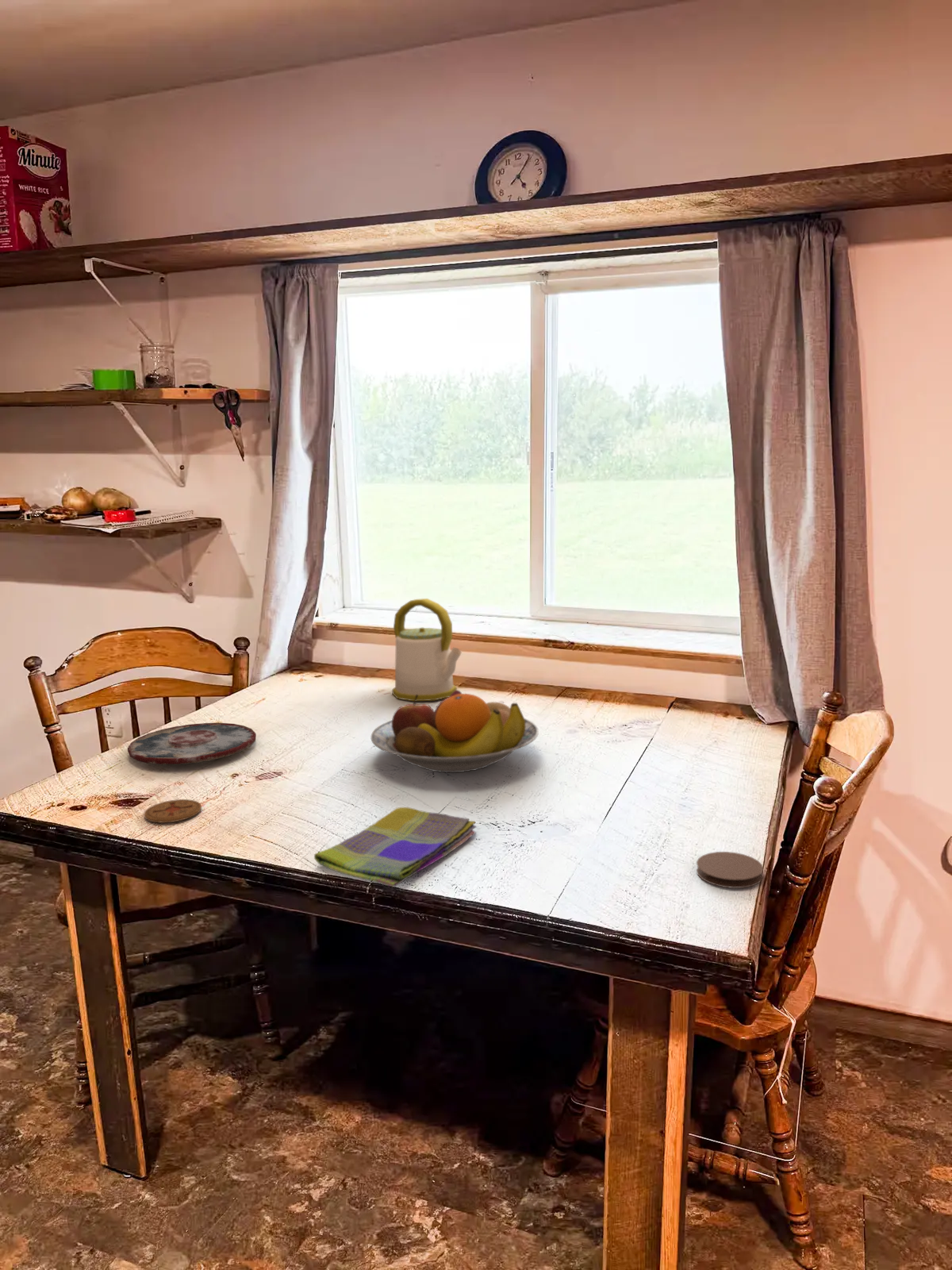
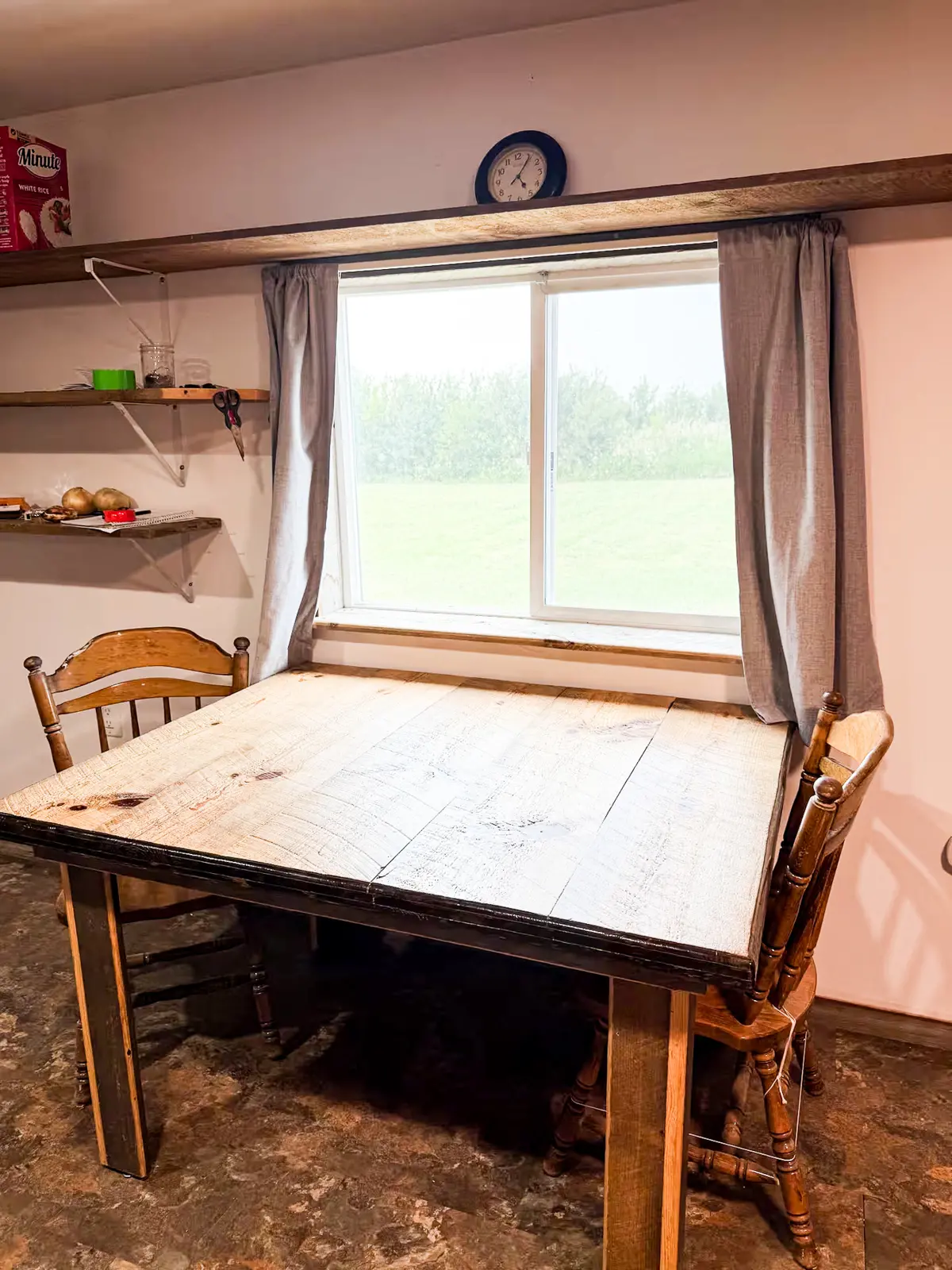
- coaster (729, 869)
- kettle (428, 647)
- dish towel (397, 841)
- coaster (173, 810)
- fruit bowl (454, 725)
- plate (193, 743)
